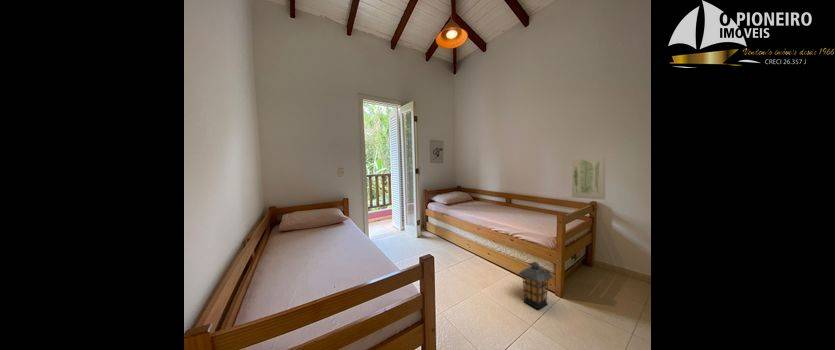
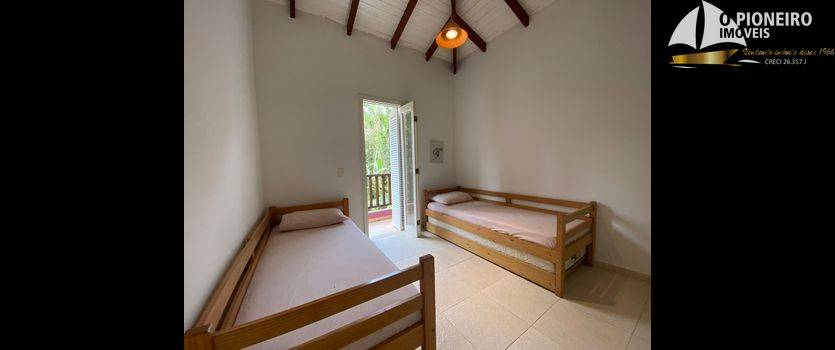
- lantern (536, 282)
- wall art (587, 178)
